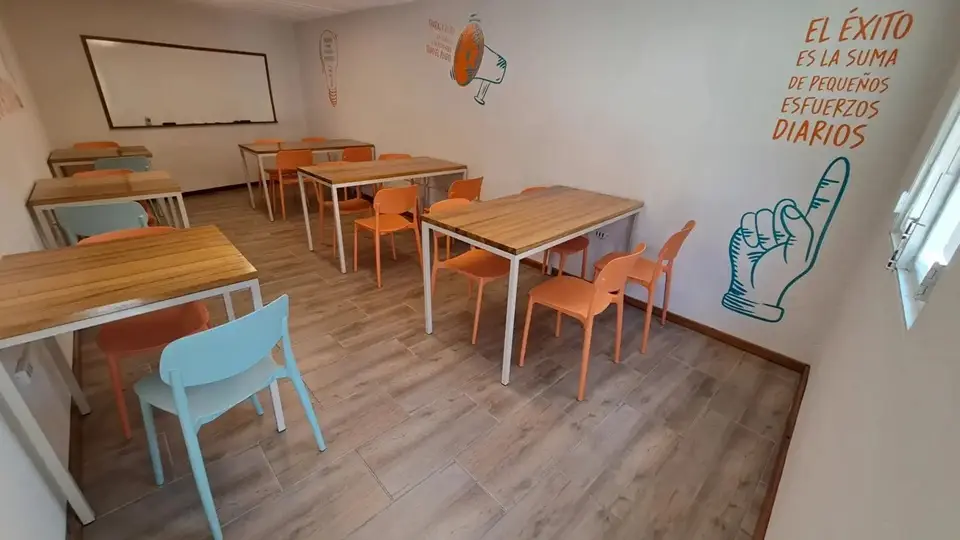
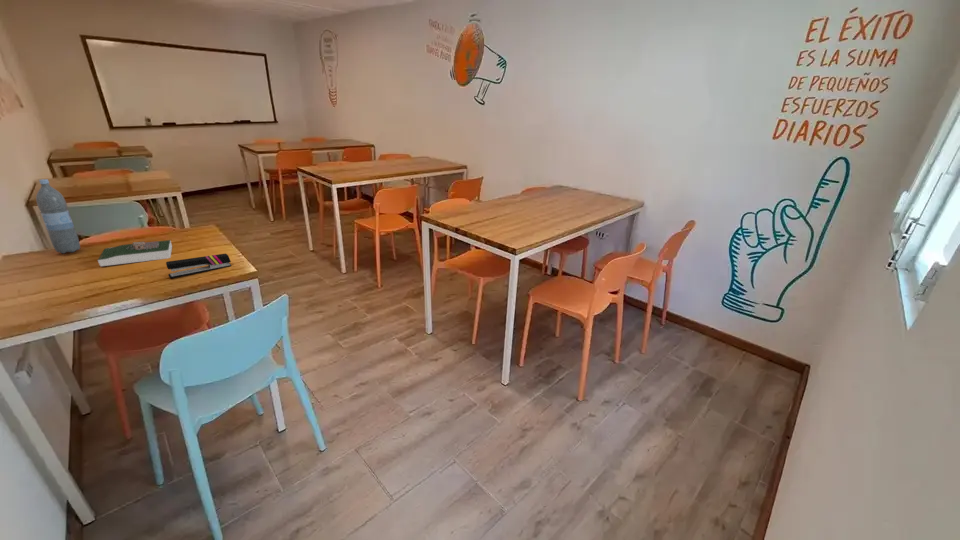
+ stapler (199, 264)
+ water bottle (56, 217)
+ book (136, 249)
